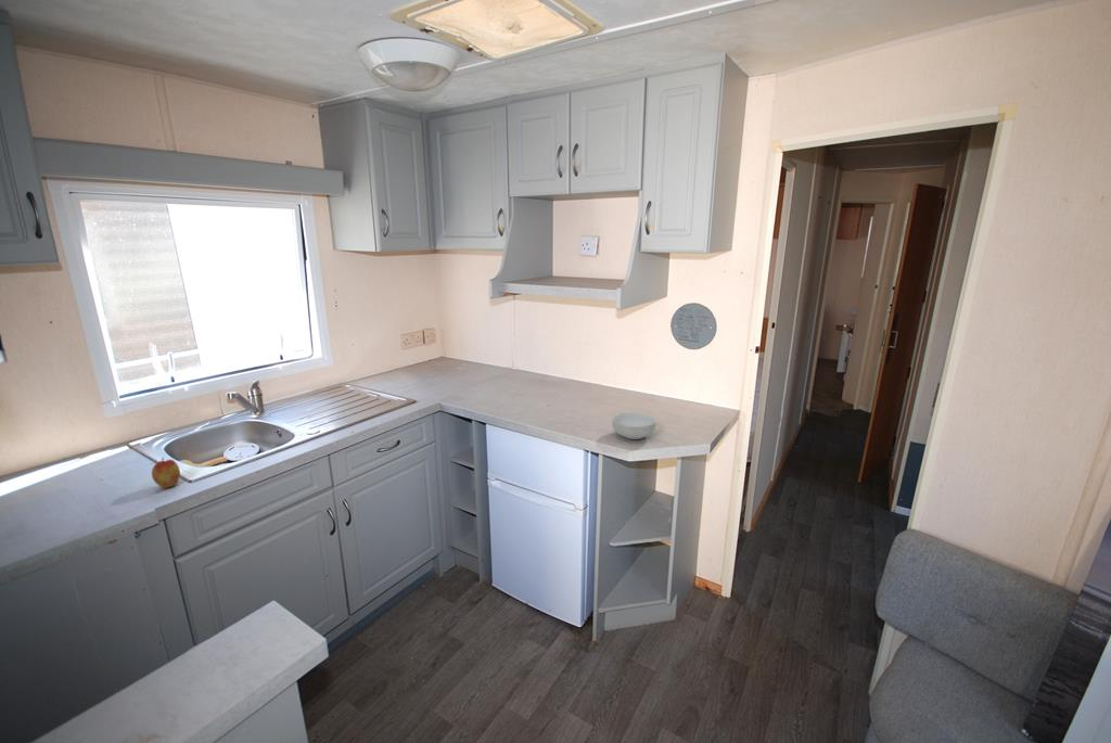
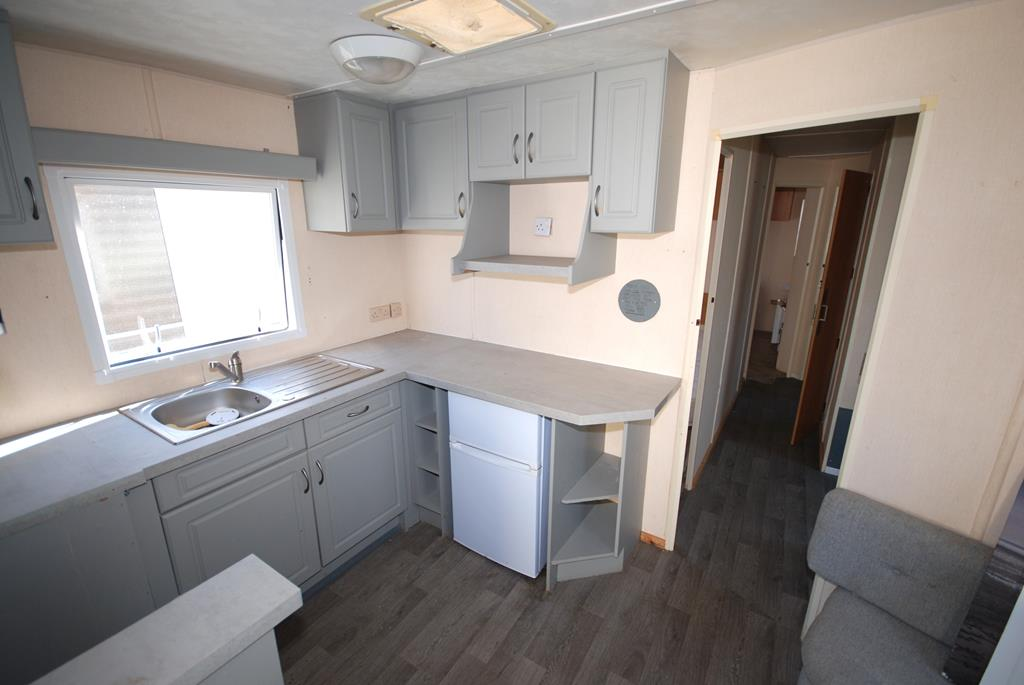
- cereal bowl (633, 427)
- apple (165, 471)
